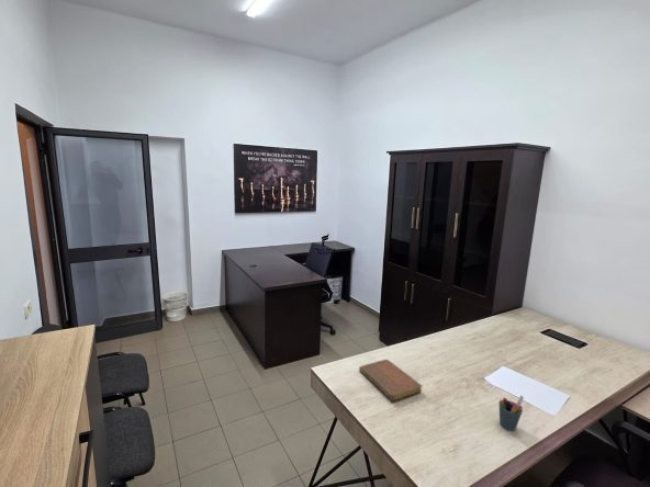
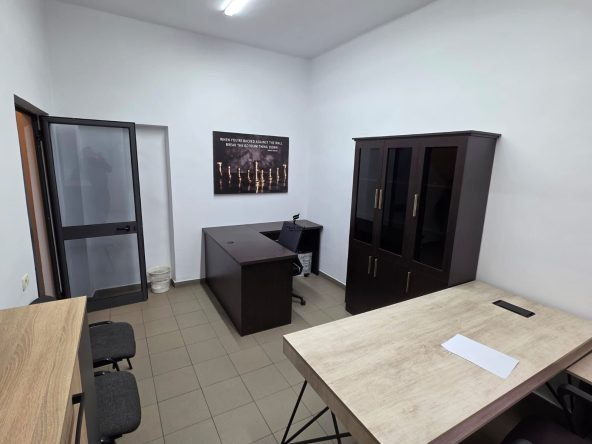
- notebook (389, 377)
- pen holder (509, 411)
